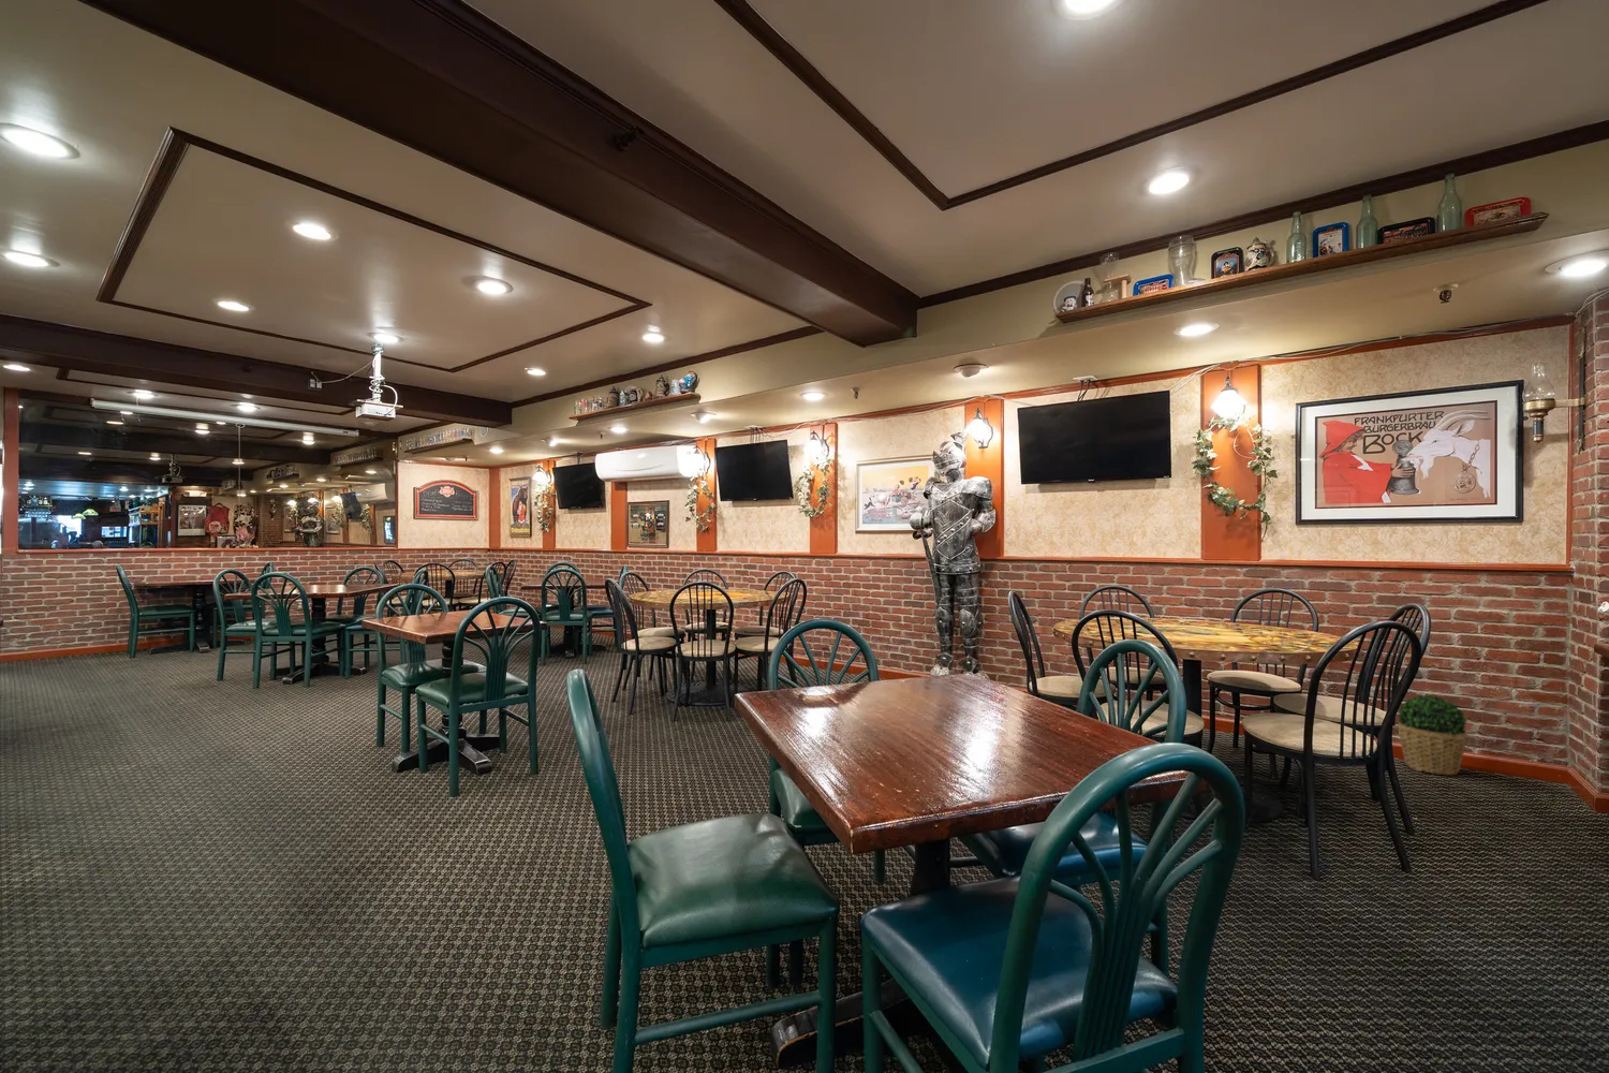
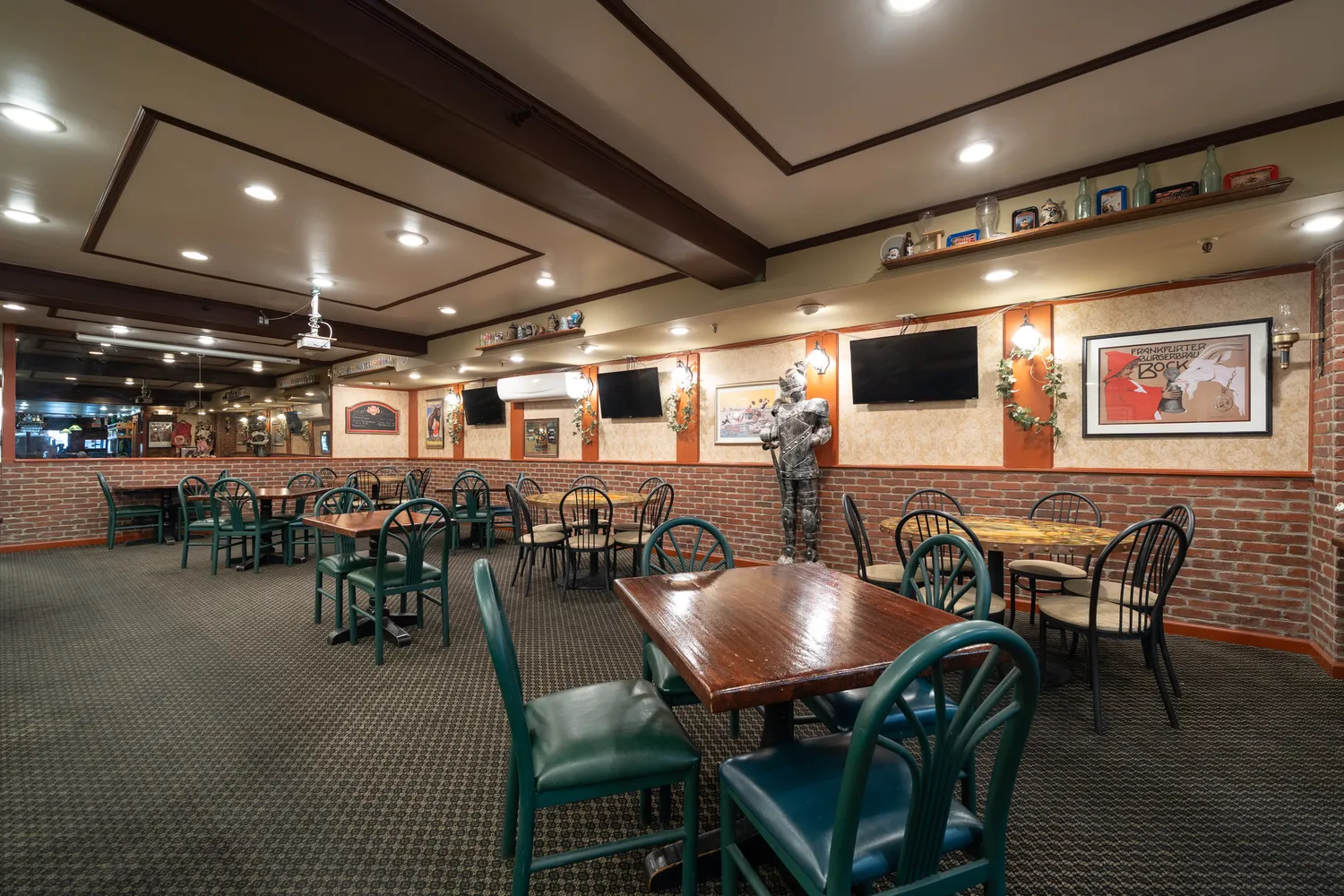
- potted plant (1431, 732)
